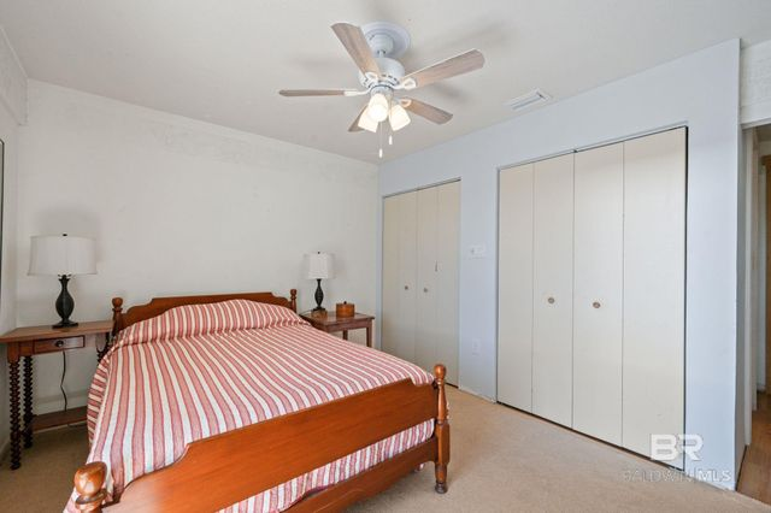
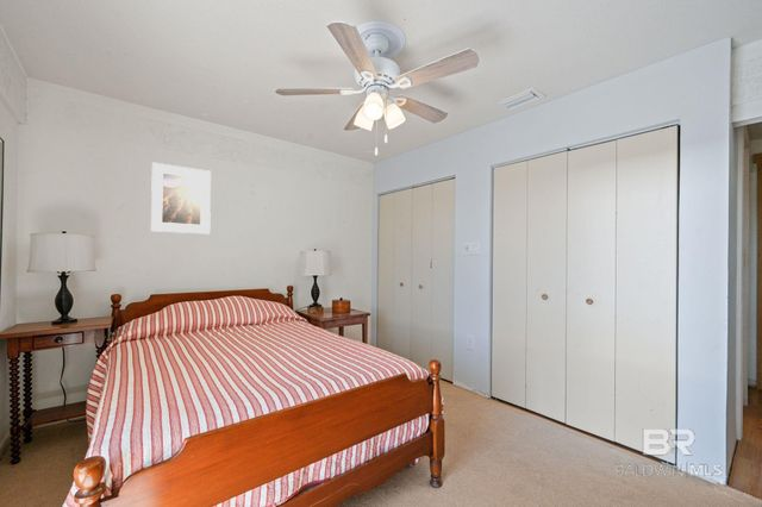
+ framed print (182, 199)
